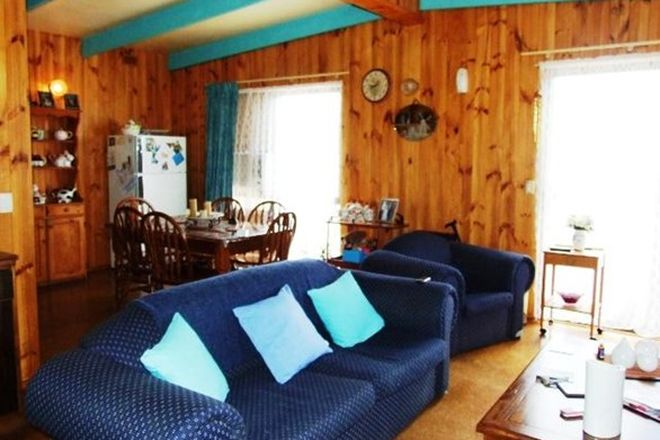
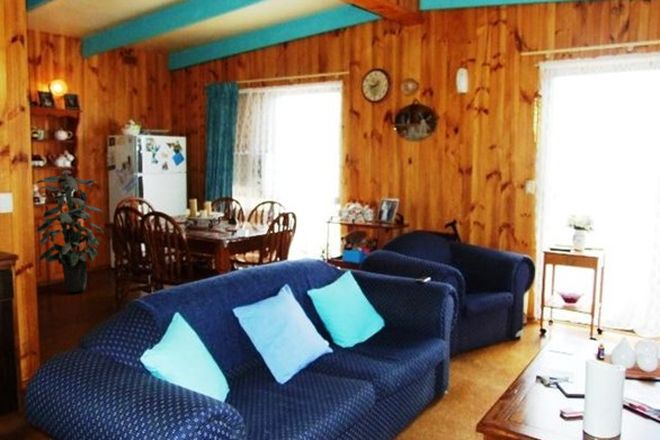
+ indoor plant (69, 231)
